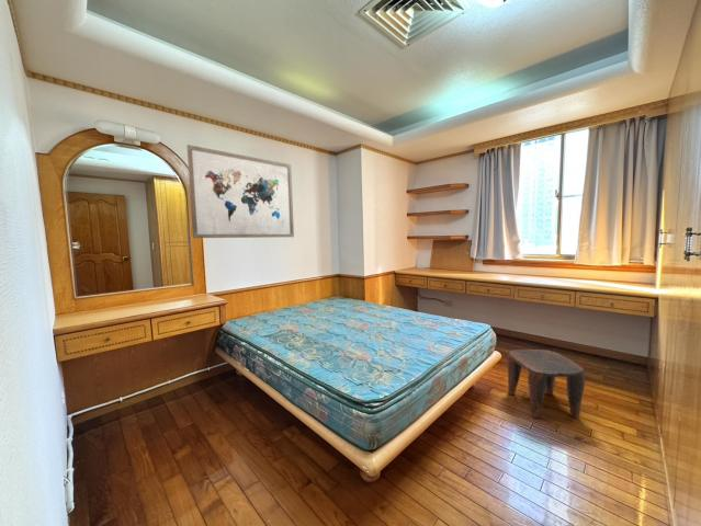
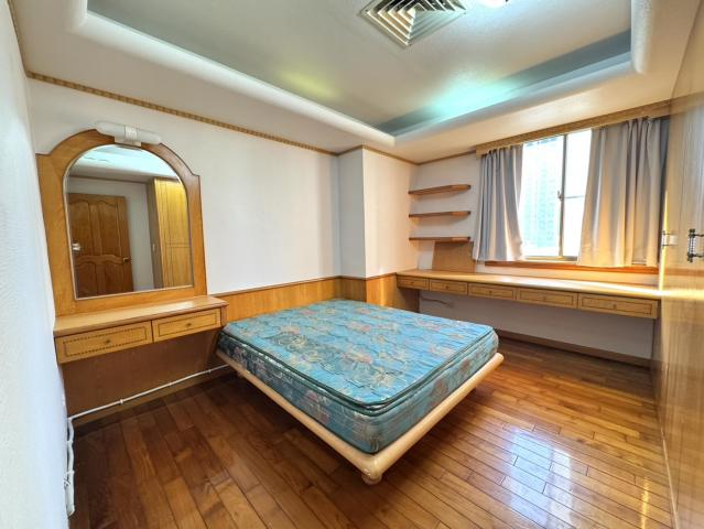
- wall art (247, 196)
- stool (542, 381)
